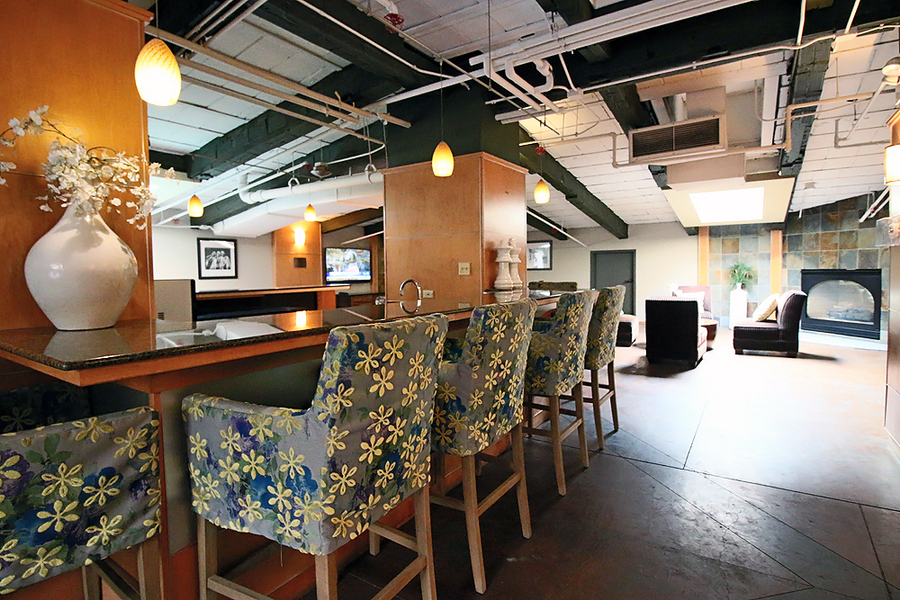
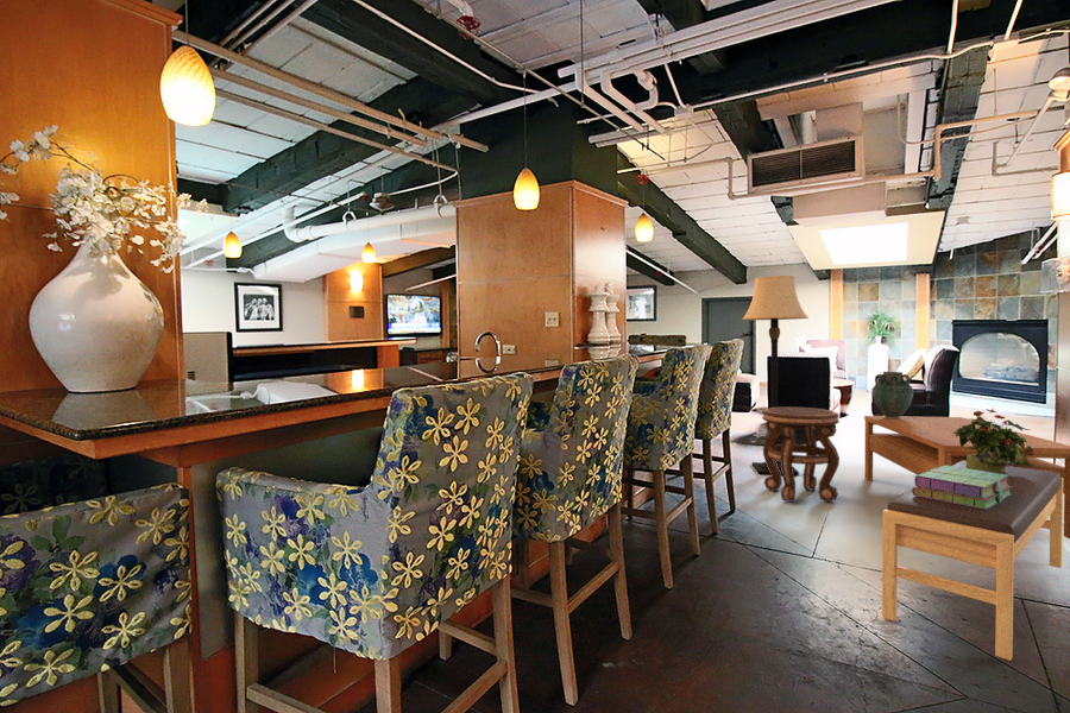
+ side table (799, 452)
+ coffee table (952, 465)
+ vase (893, 395)
+ potted plant (995, 440)
+ bench (981, 537)
+ lamp (774, 374)
+ stack of books (962, 485)
